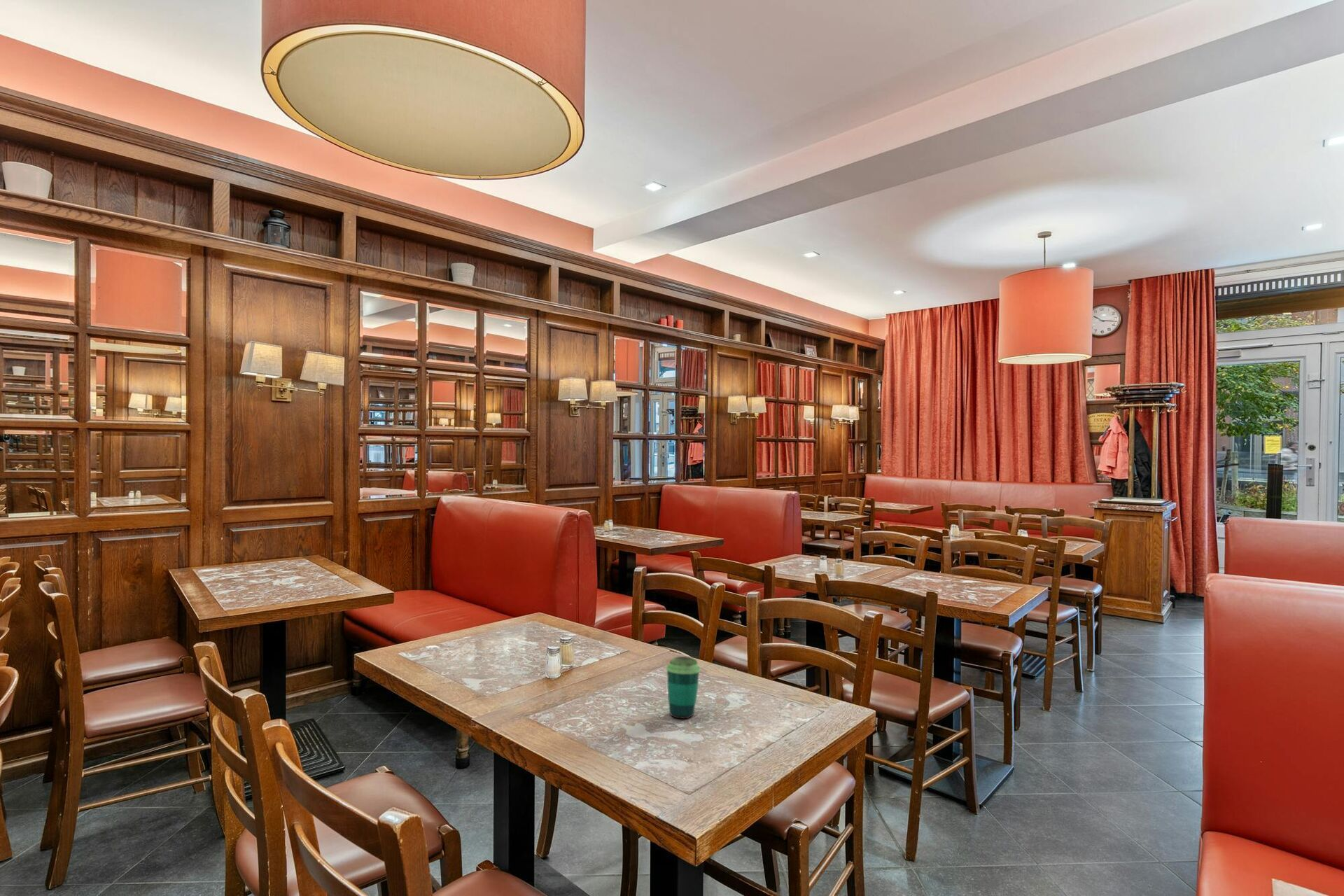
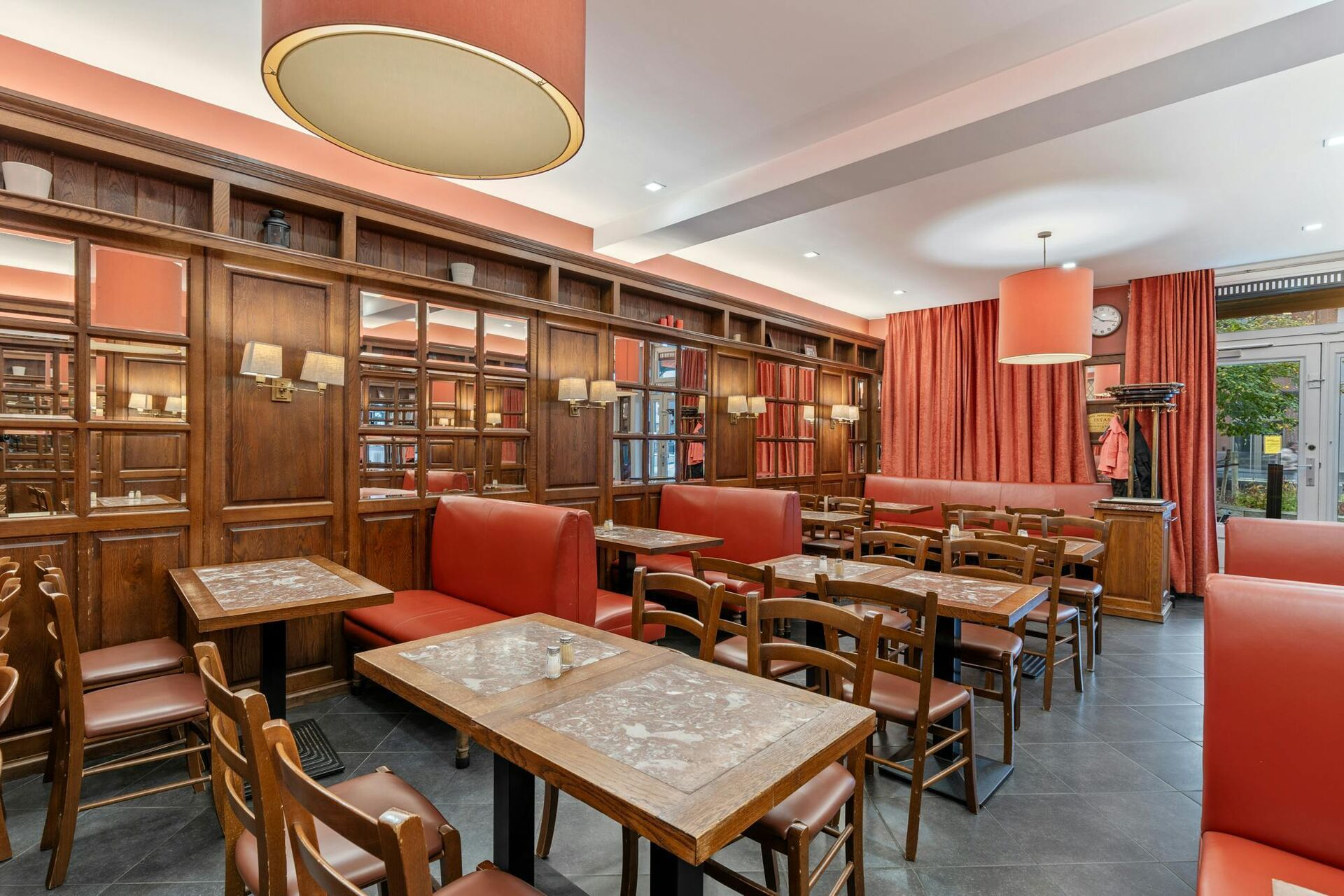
- cup (682, 686)
